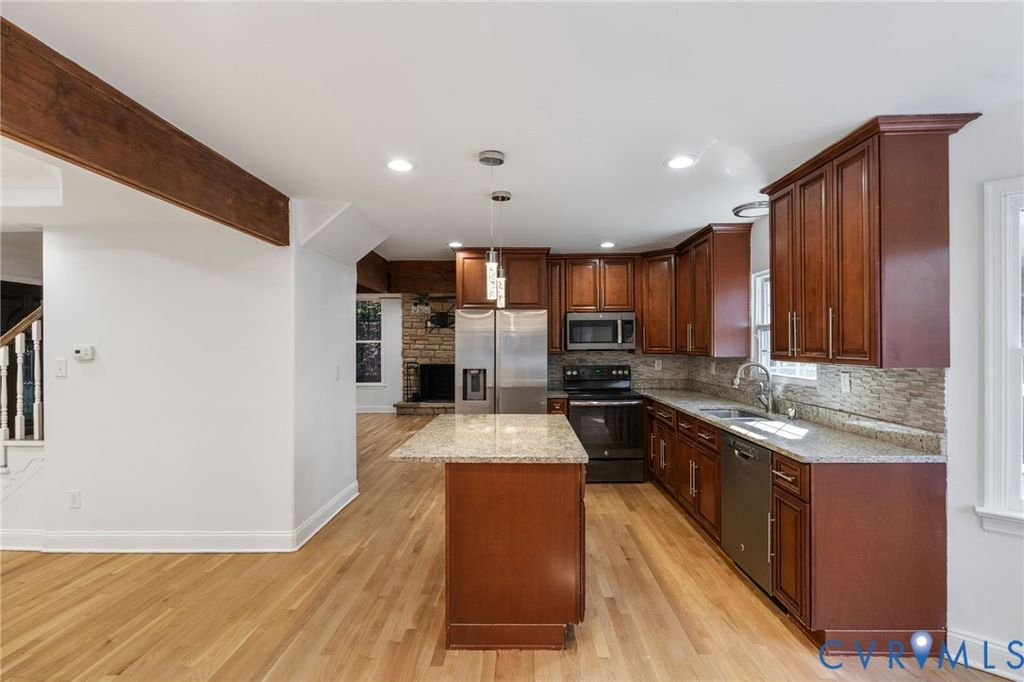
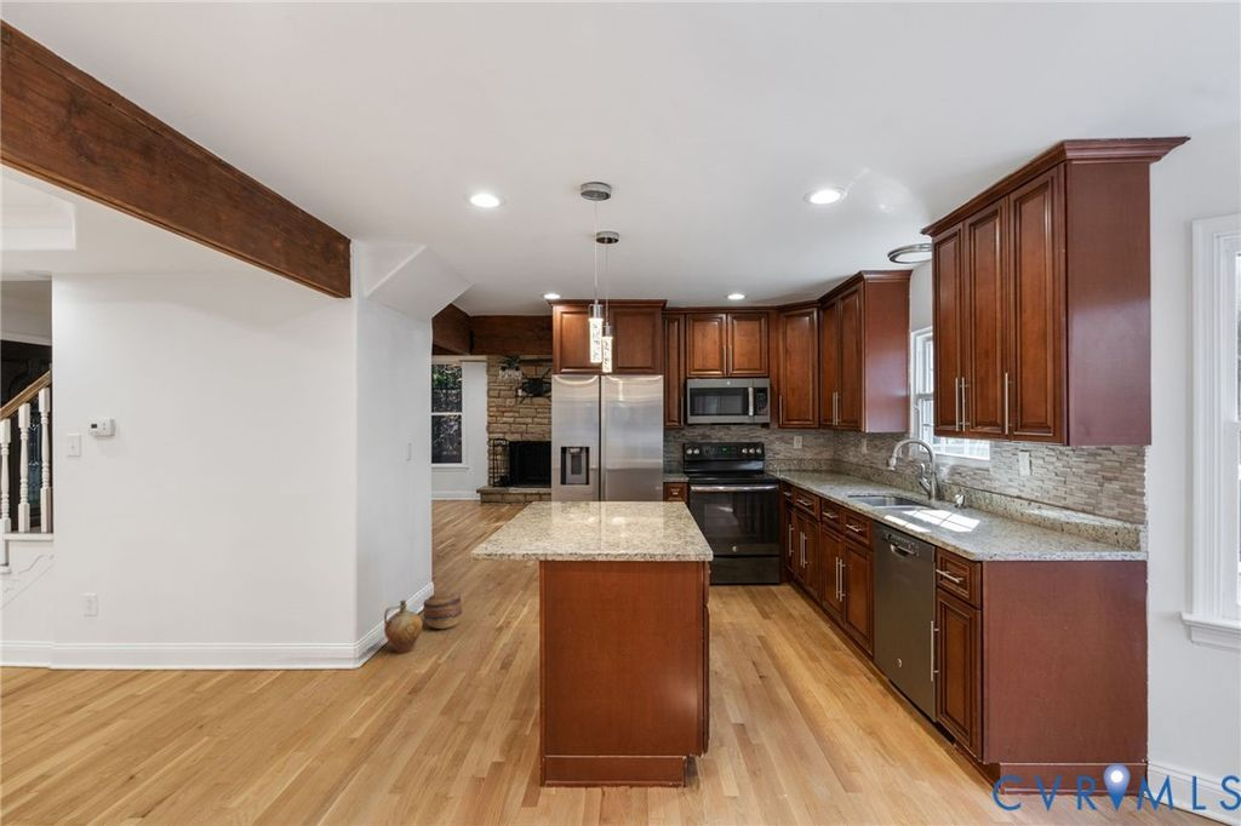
+ basket (442, 608)
+ ceramic jug (404, 625)
